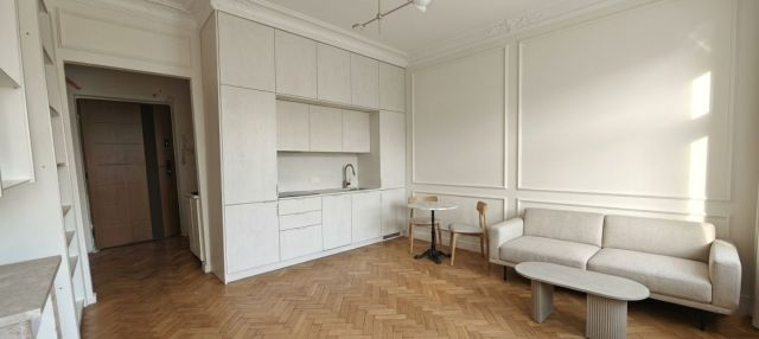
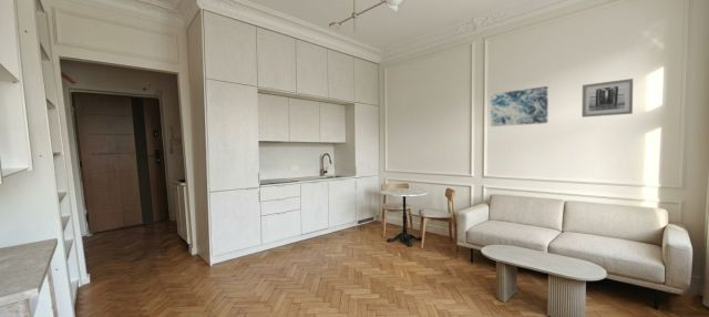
+ wall art (517, 108)
+ wall art (606, 99)
